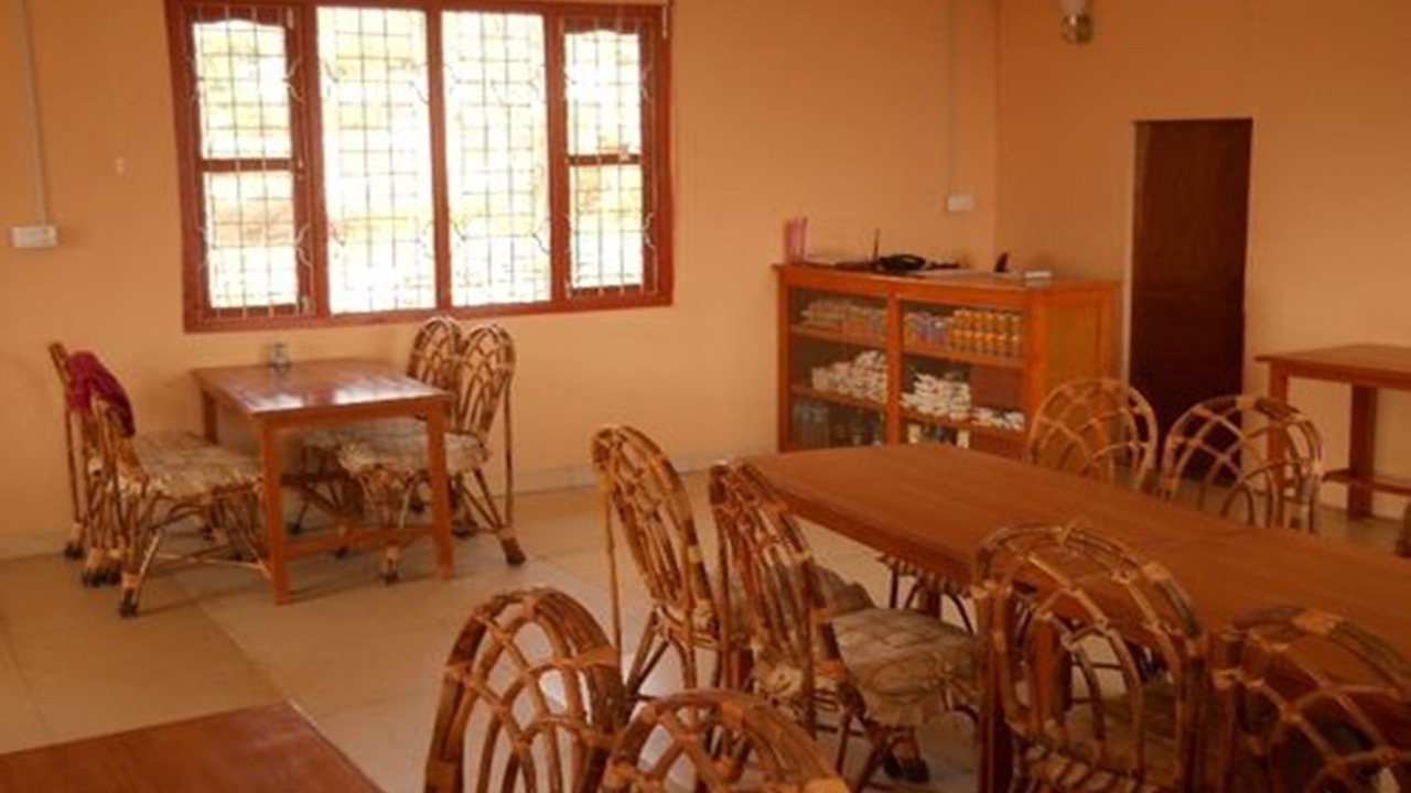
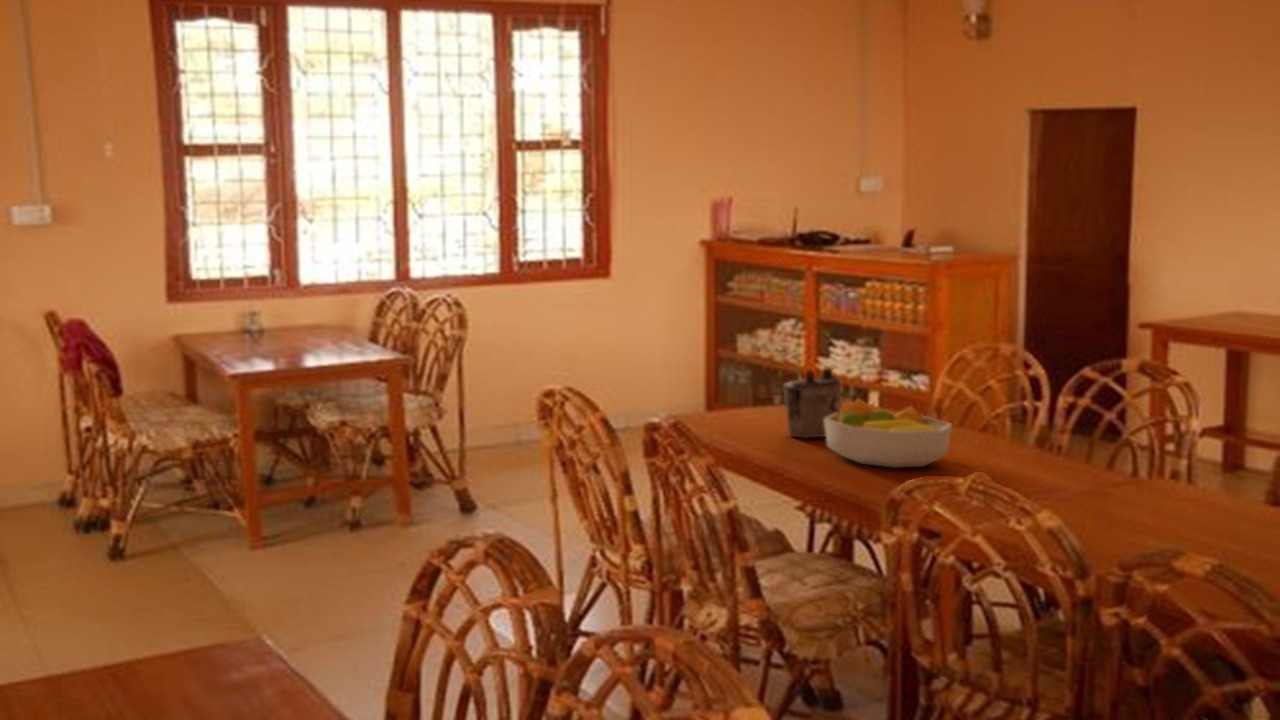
+ fruit bowl (886, 431)
+ teapot (812, 401)
